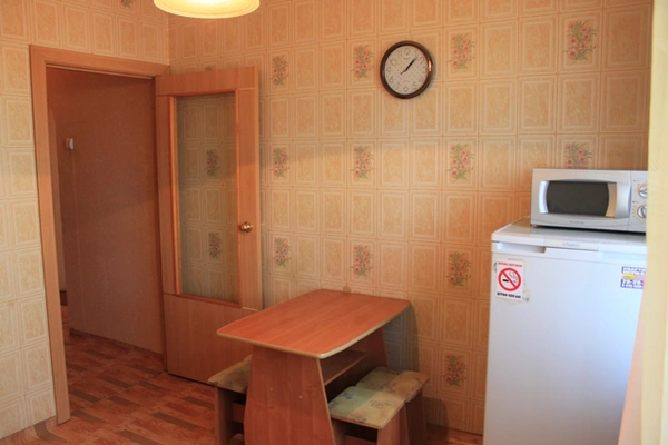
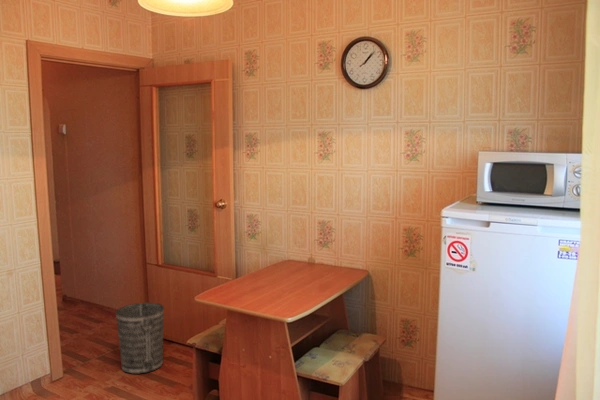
+ wastebasket (141, 337)
